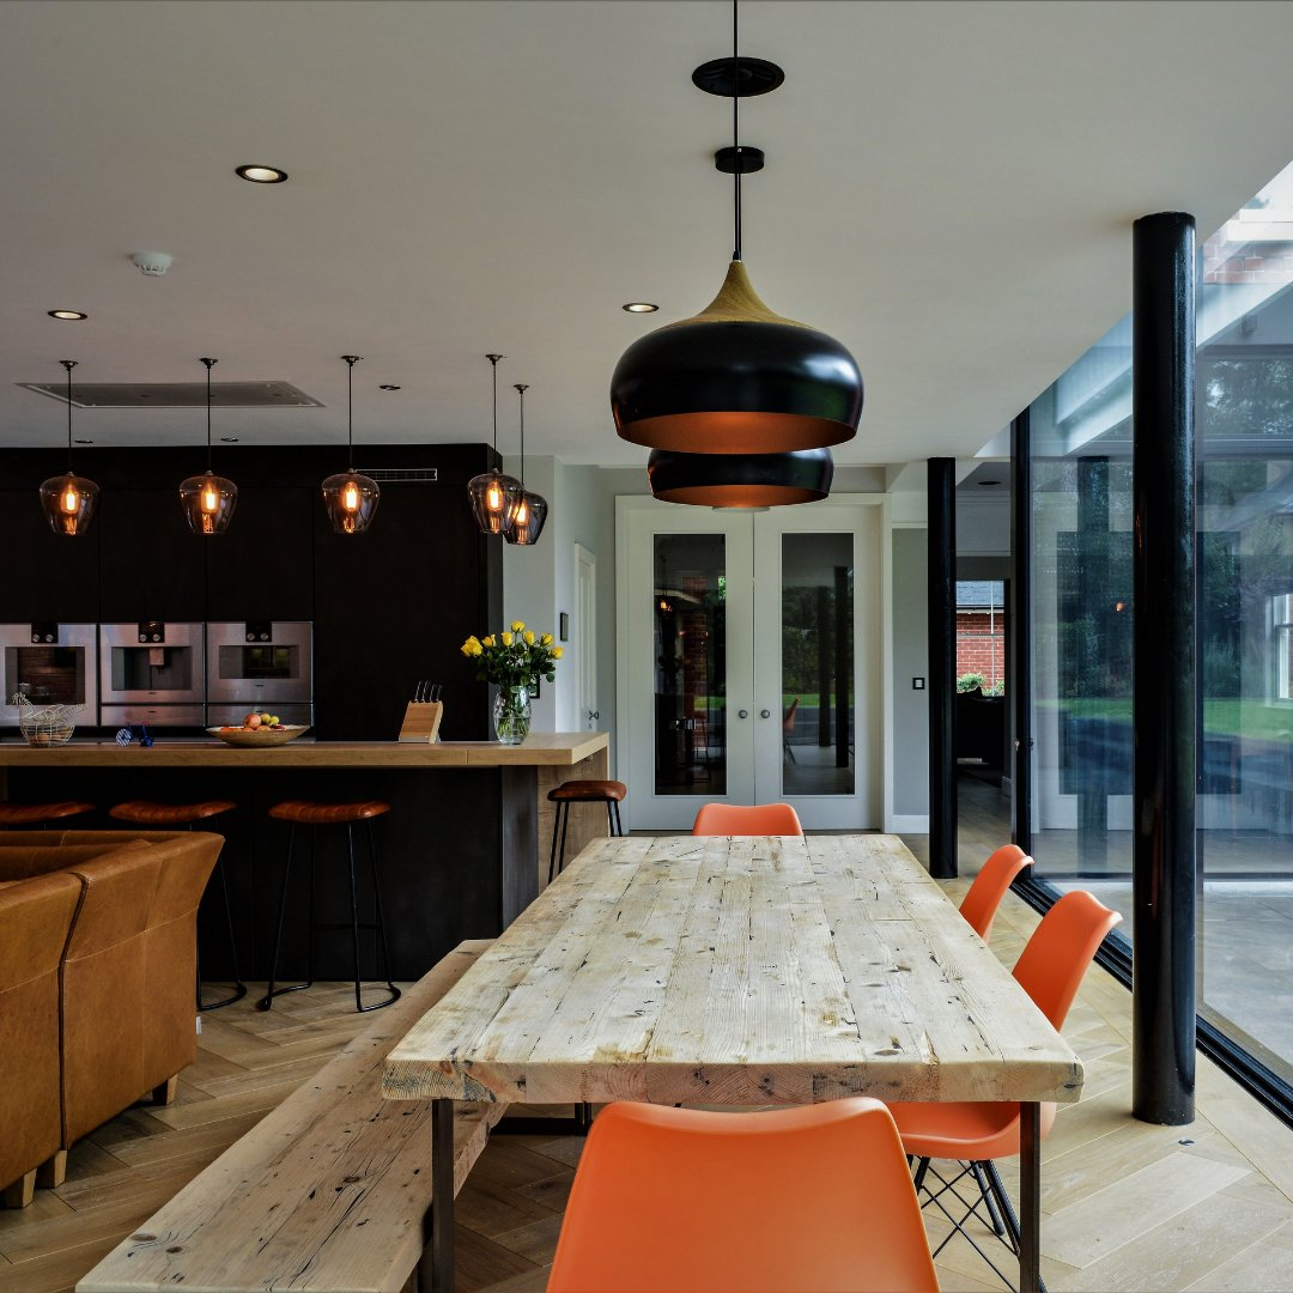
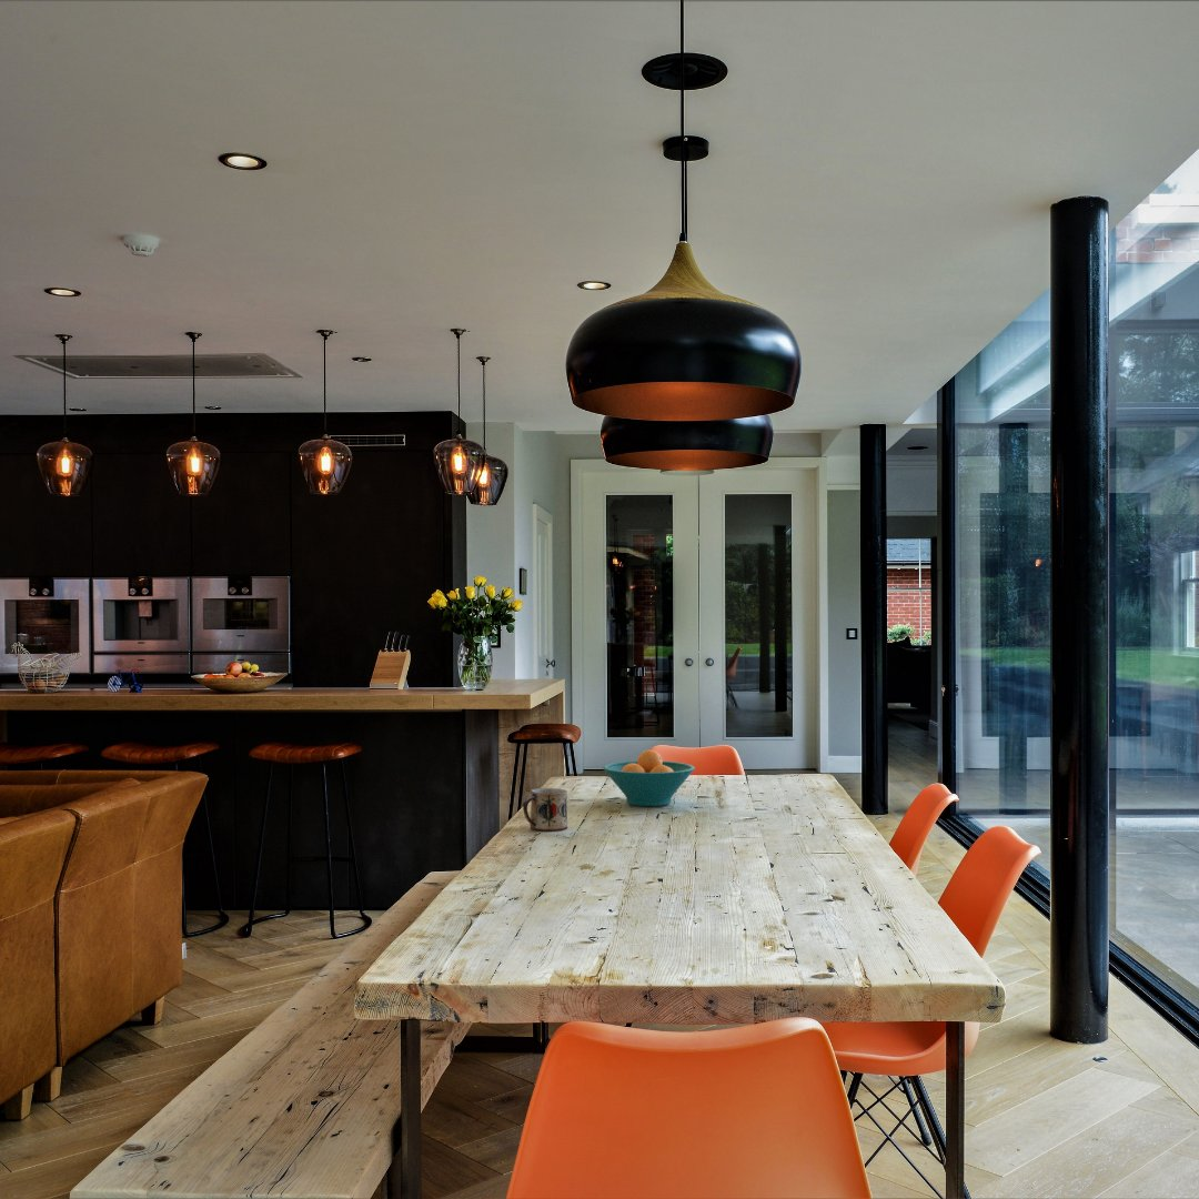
+ mug (546, 808)
+ fruit bowl (648, 776)
